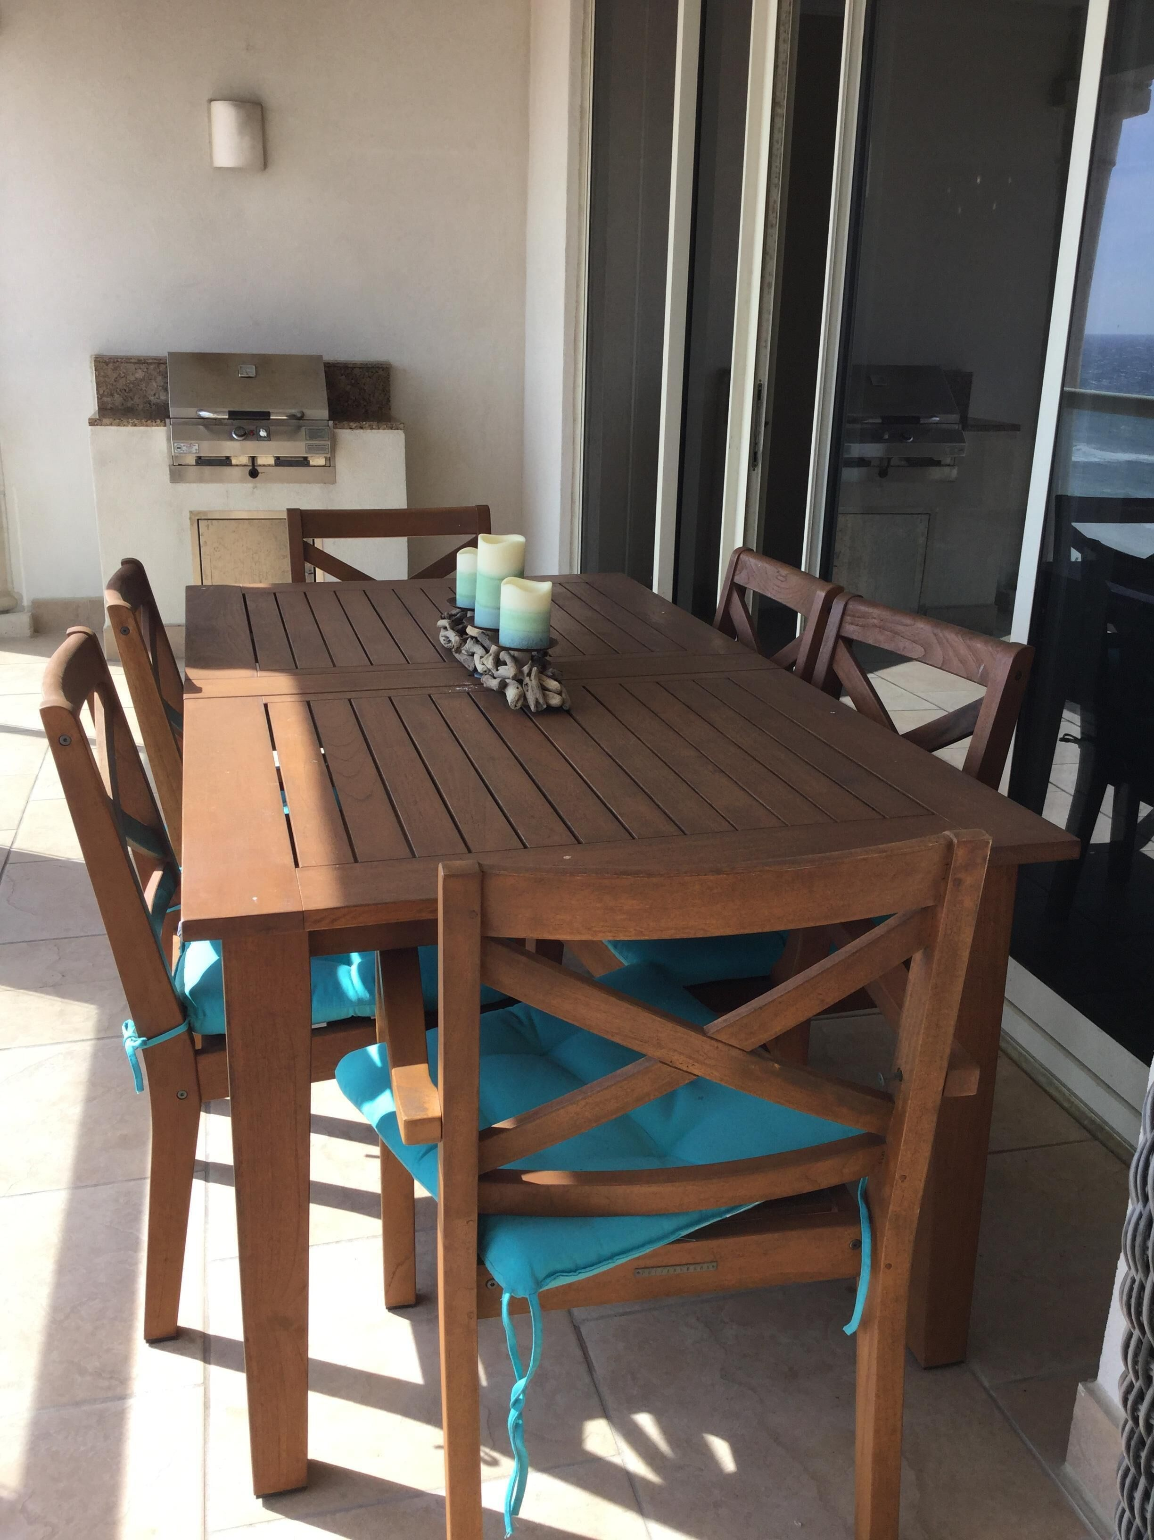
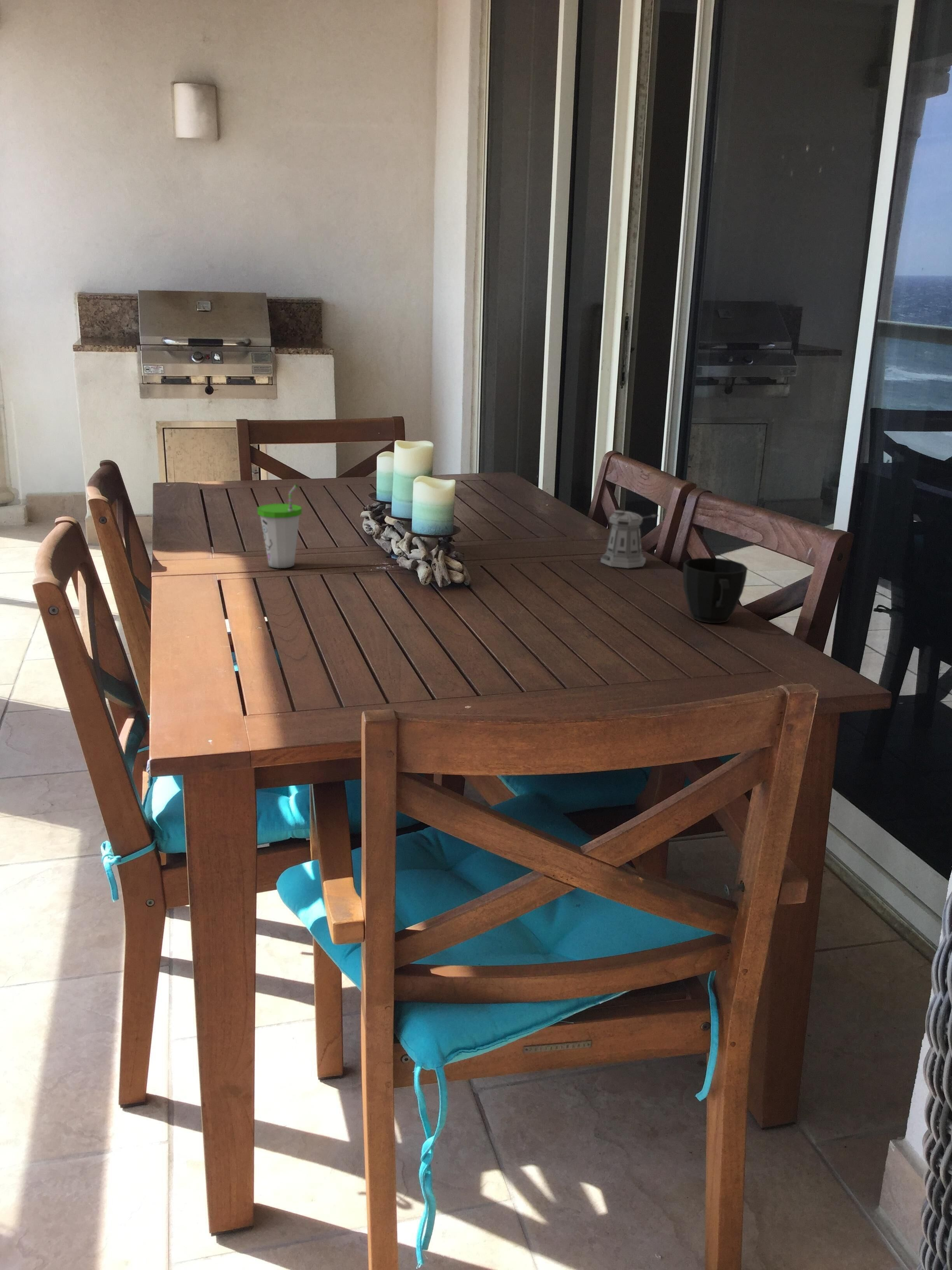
+ cup (711, 593)
+ cup (280, 524)
+ pepper shaker (629, 536)
